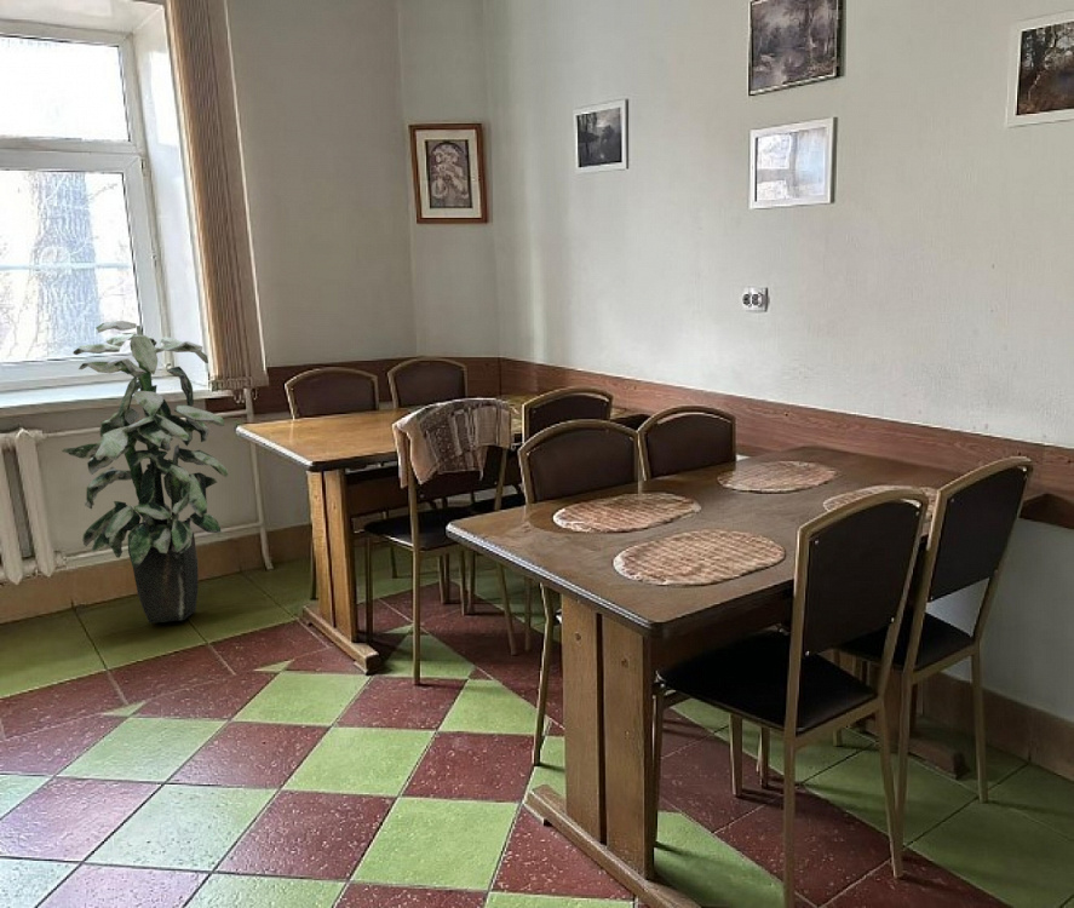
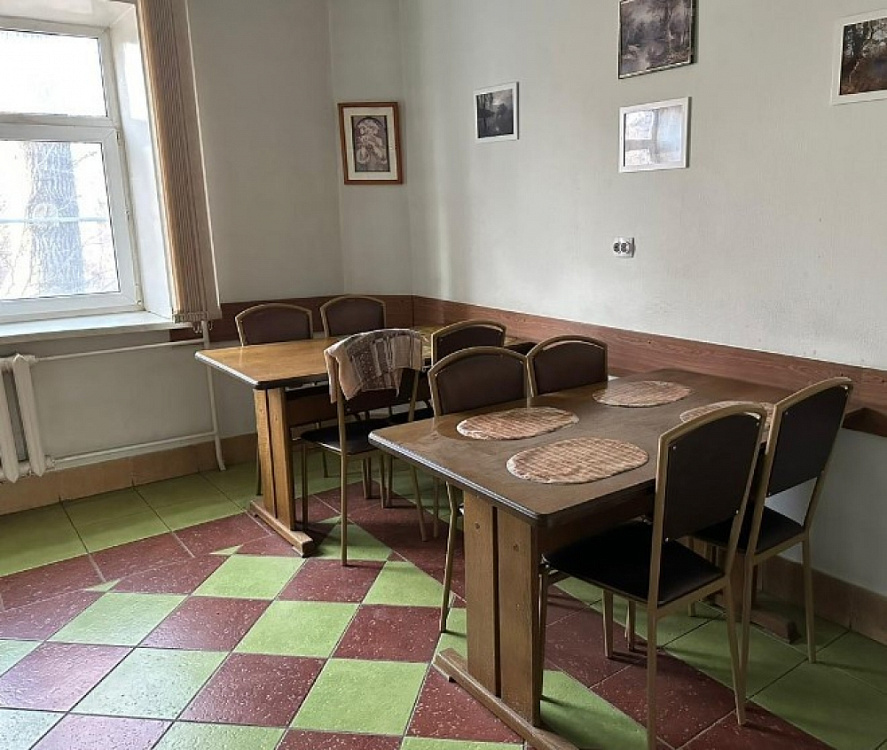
- indoor plant (148, 472)
